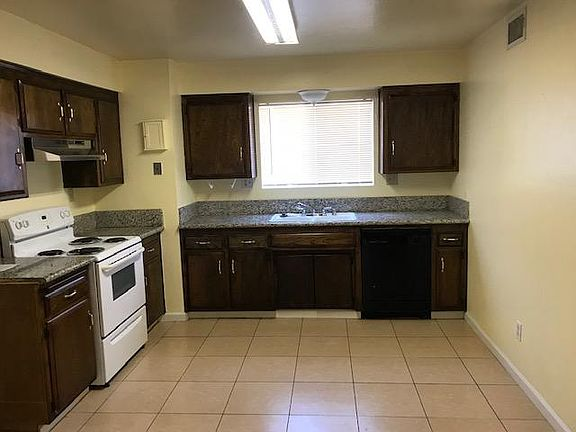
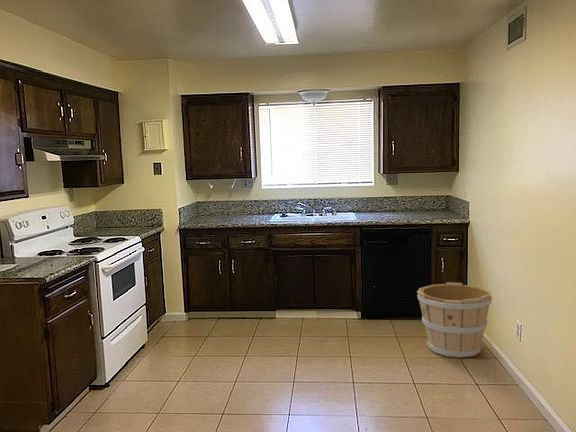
+ wooden bucket (453, 319)
